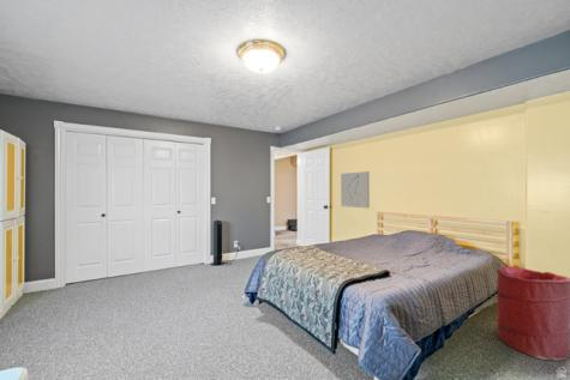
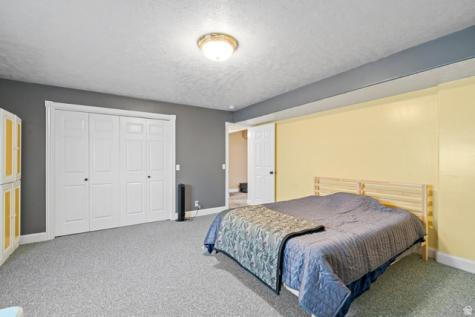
- wall art (354, 189)
- laundry hamper (532, 307)
